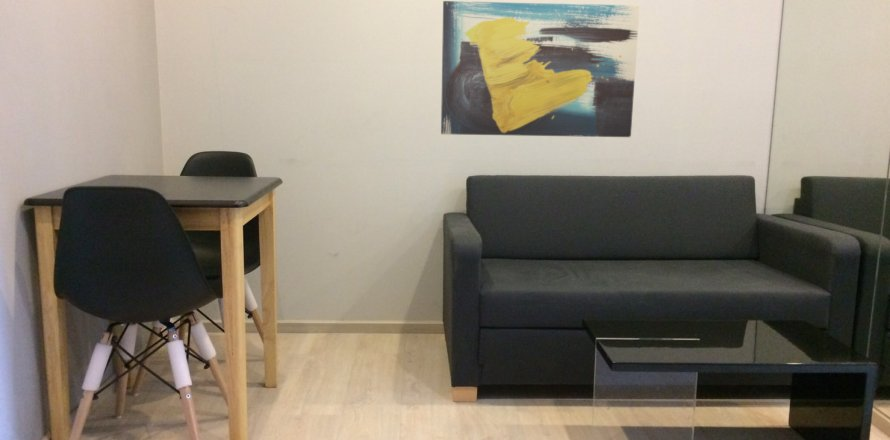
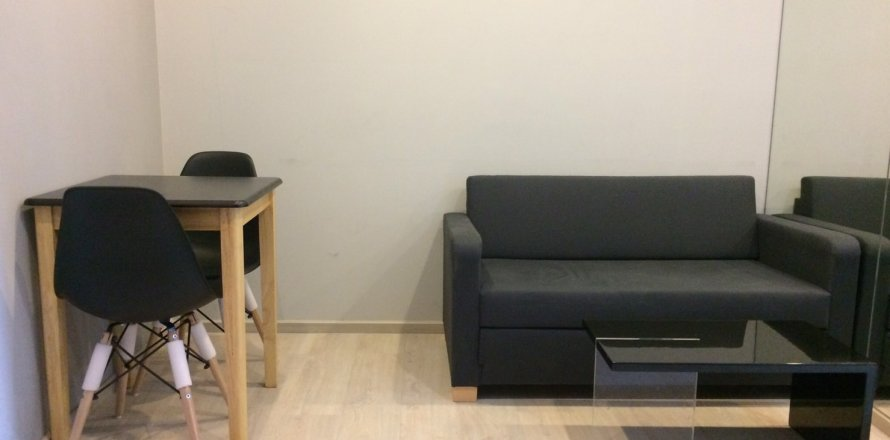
- wall art (538, 70)
